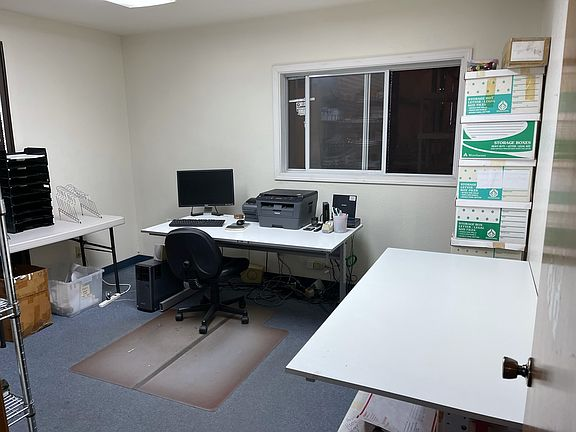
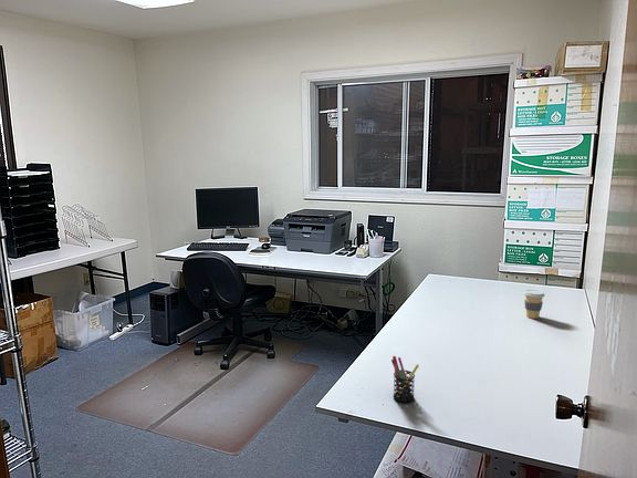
+ coffee cup (533, 303)
+ pen holder (401, 378)
